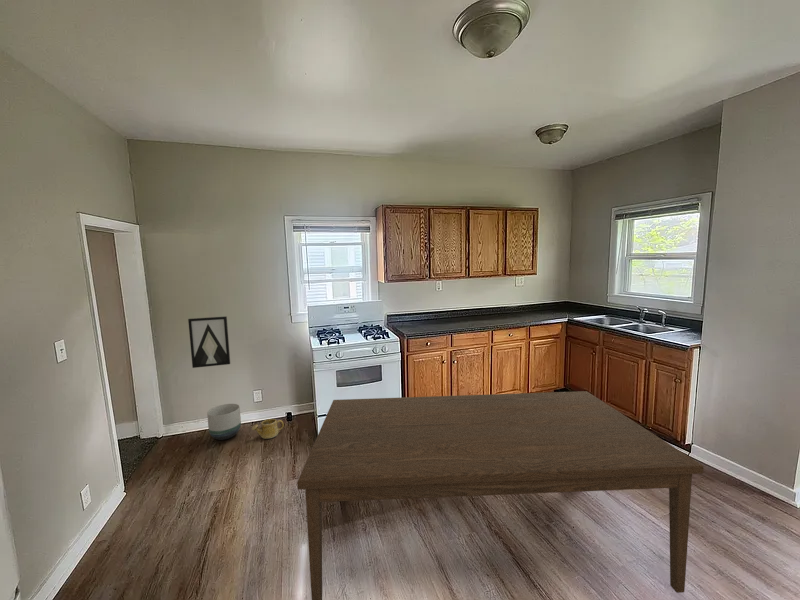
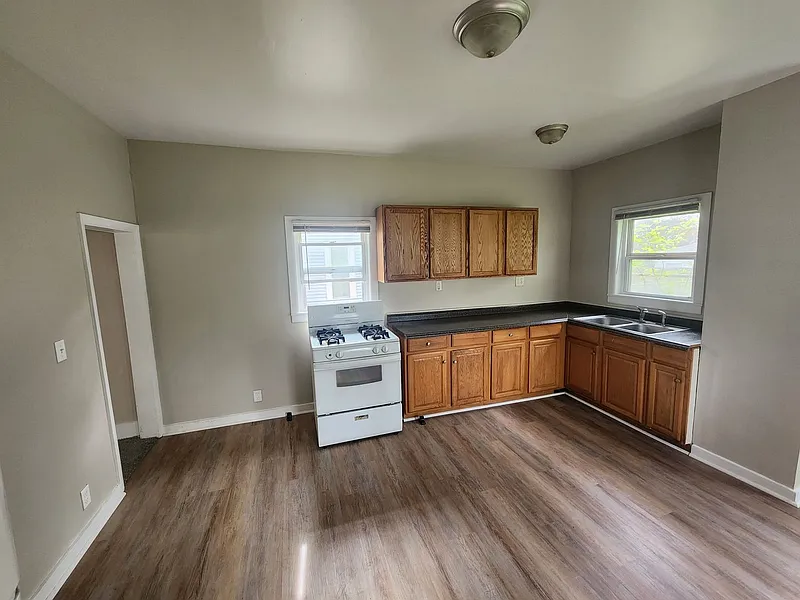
- dining table (477, 478)
- wall art (209, 341)
- watering can (268, 428)
- planter (224, 423)
